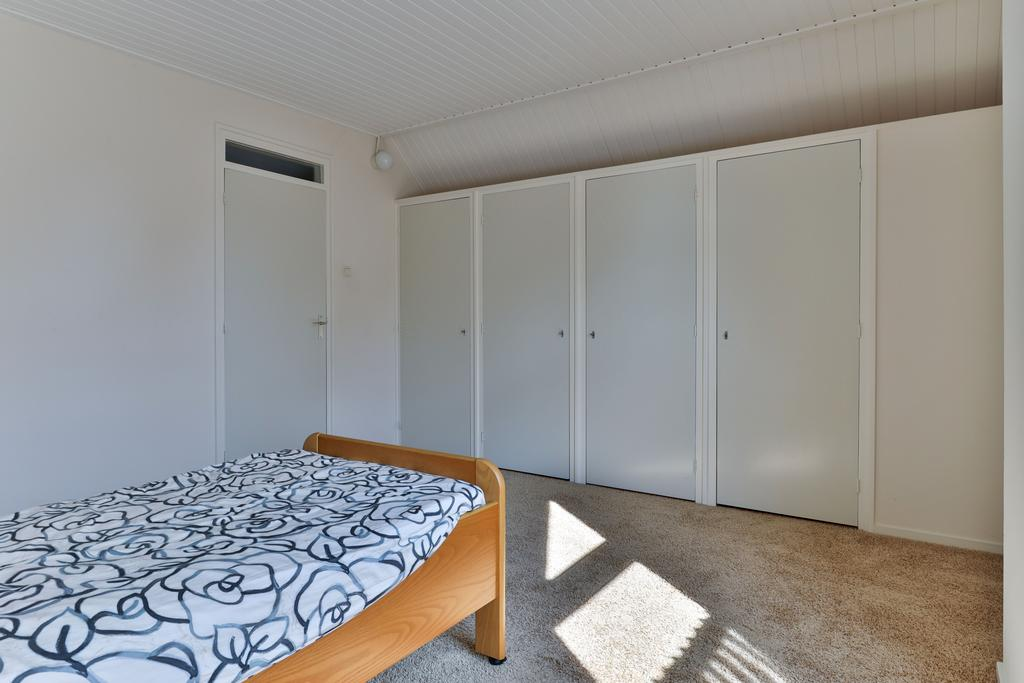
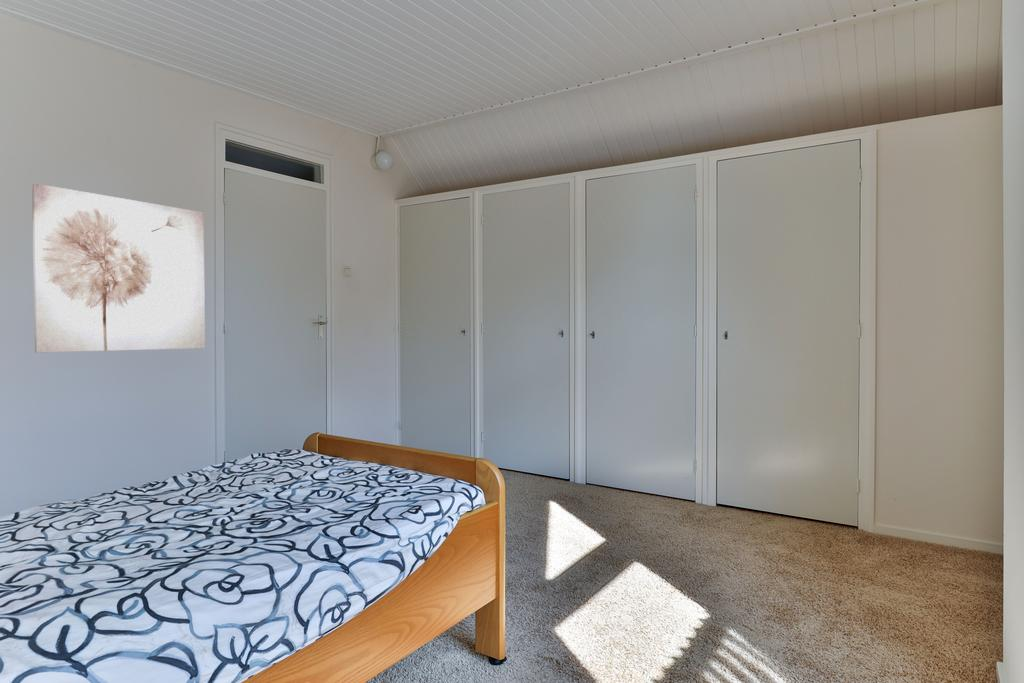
+ wall art (127, 275)
